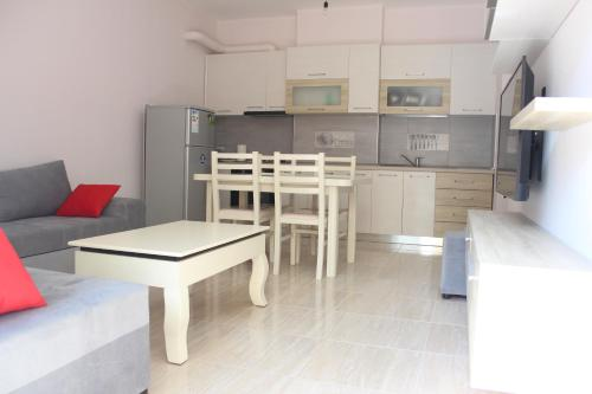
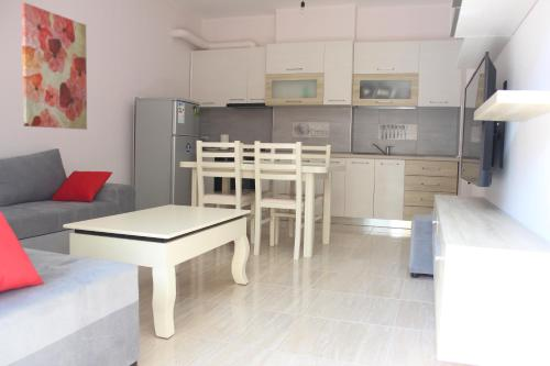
+ wall art (57, 71)
